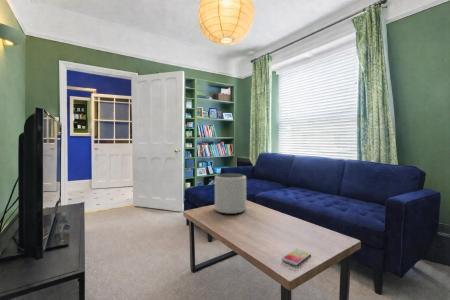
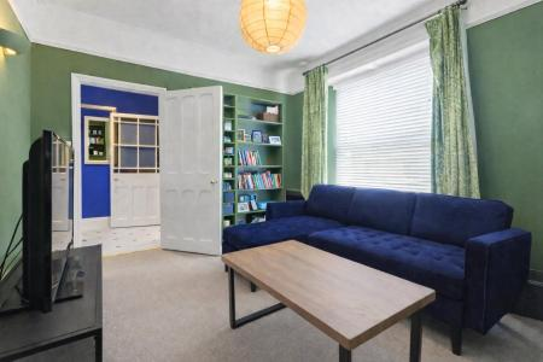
- smartphone (296, 256)
- plant pot (230, 192)
